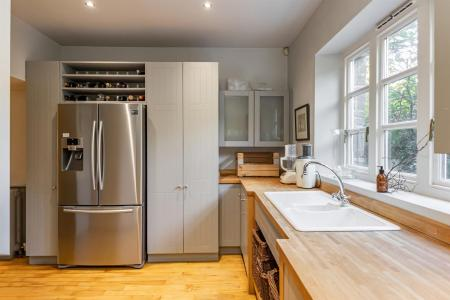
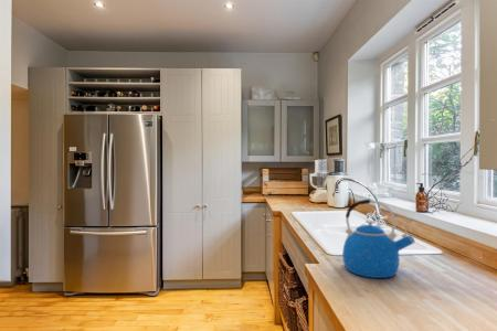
+ kettle (377, 235)
